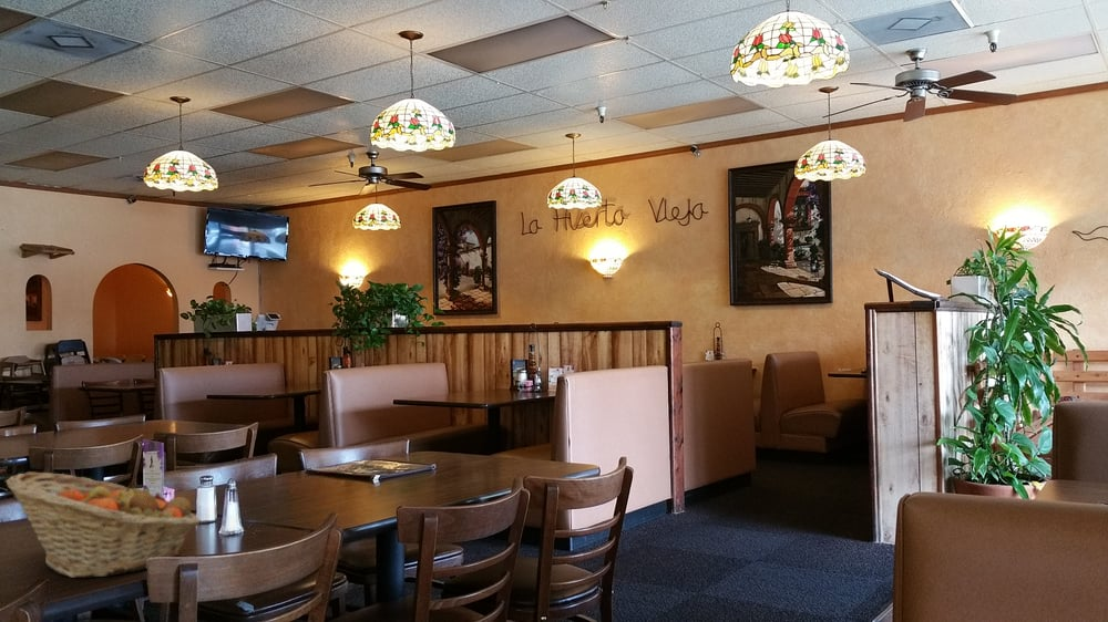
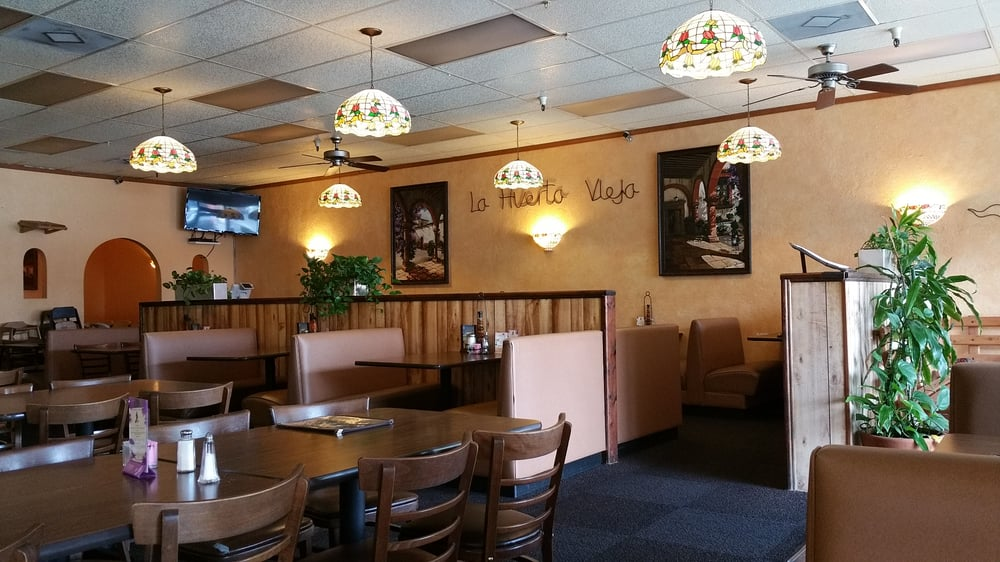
- fruit basket (105, 515)
